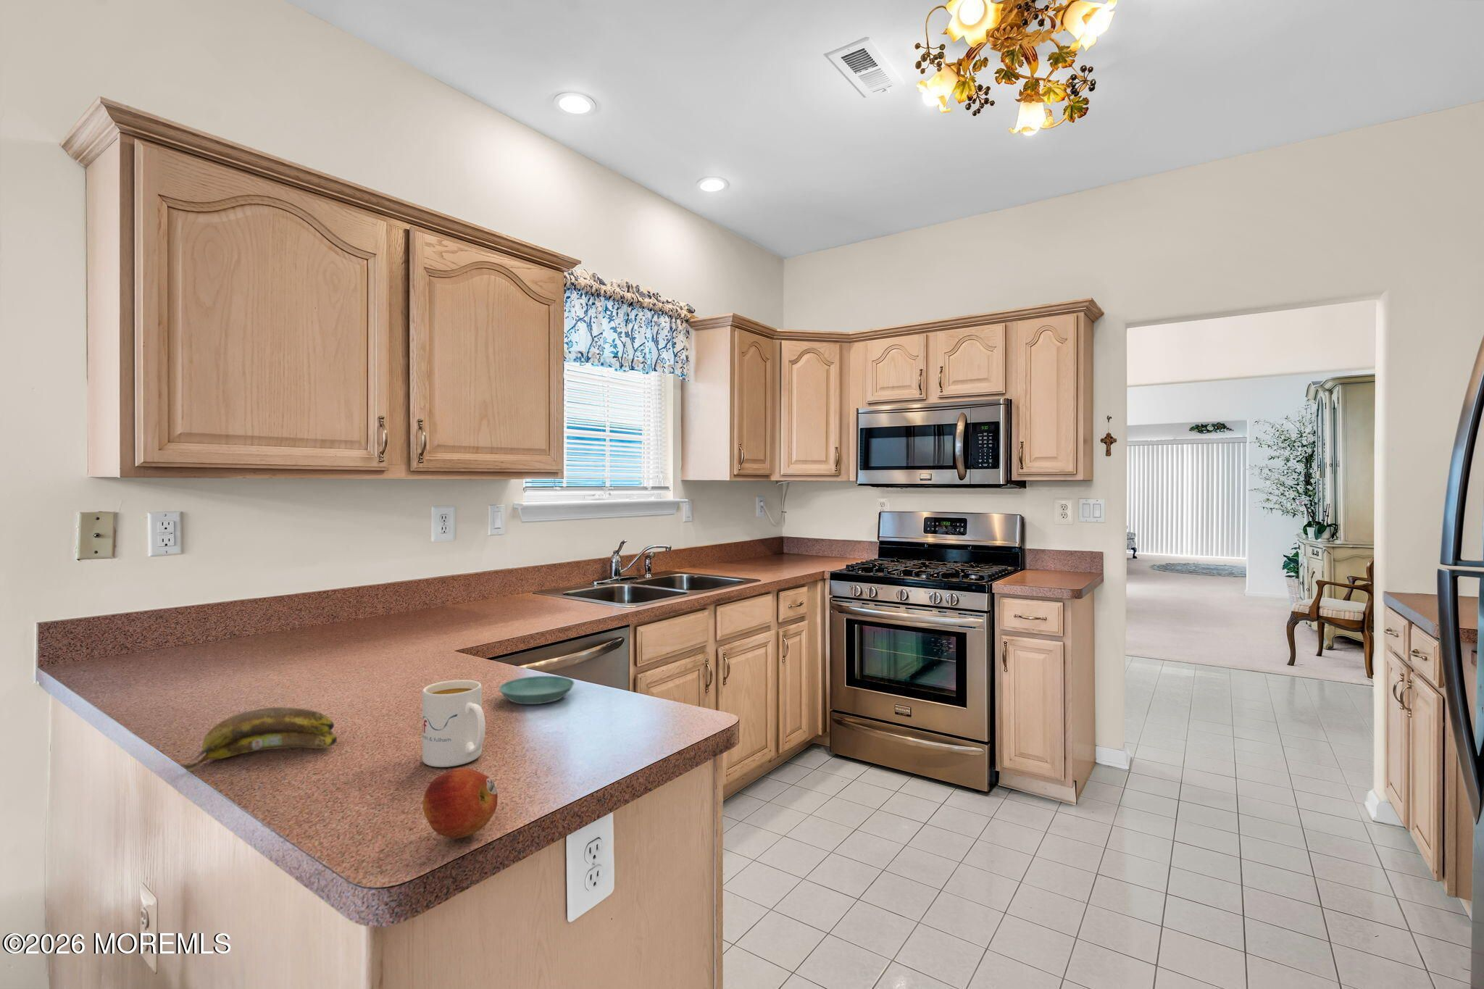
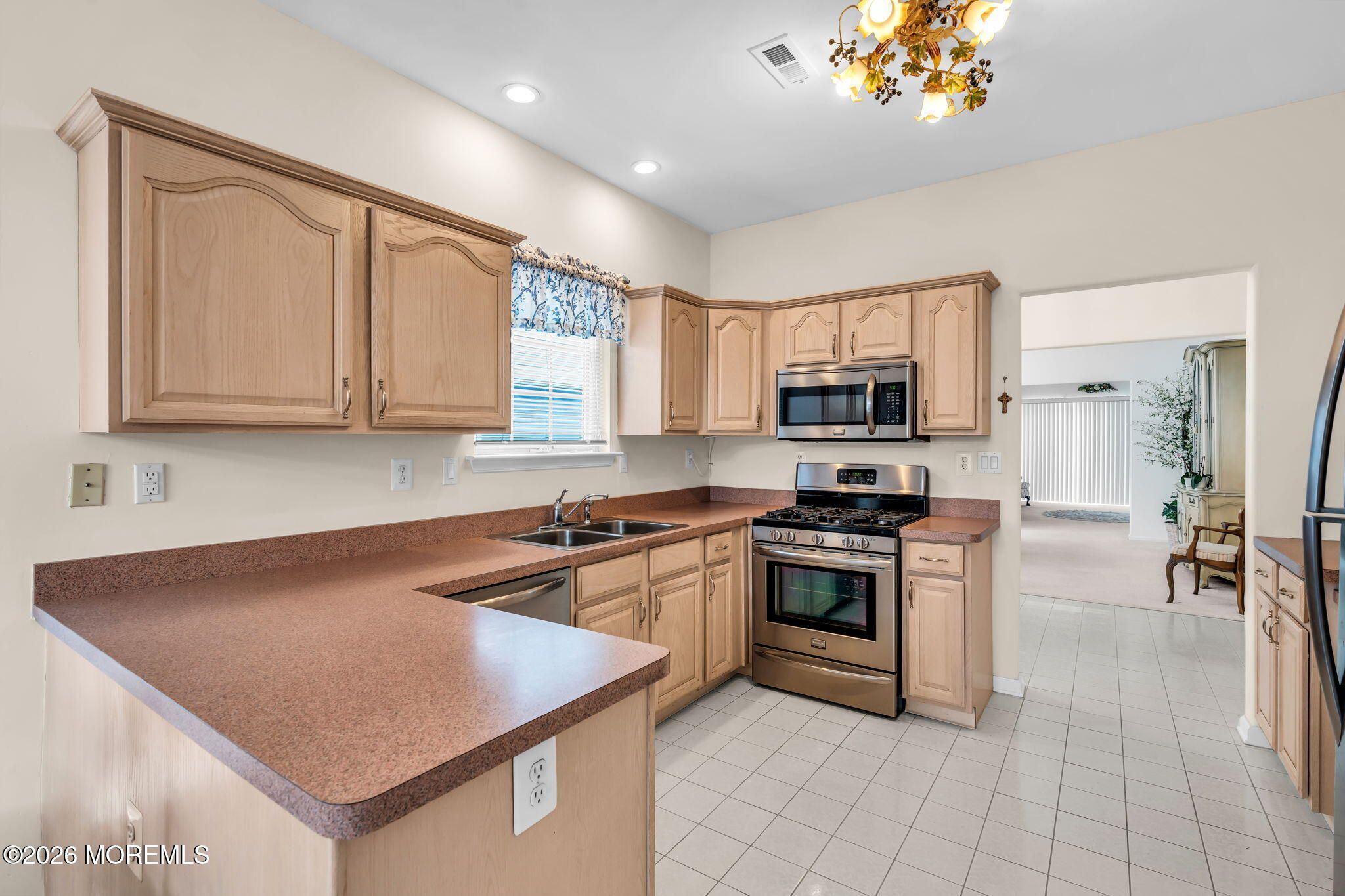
- banana (259, 733)
- saucer (537, 691)
- mug (459, 724)
- fruit (461, 802)
